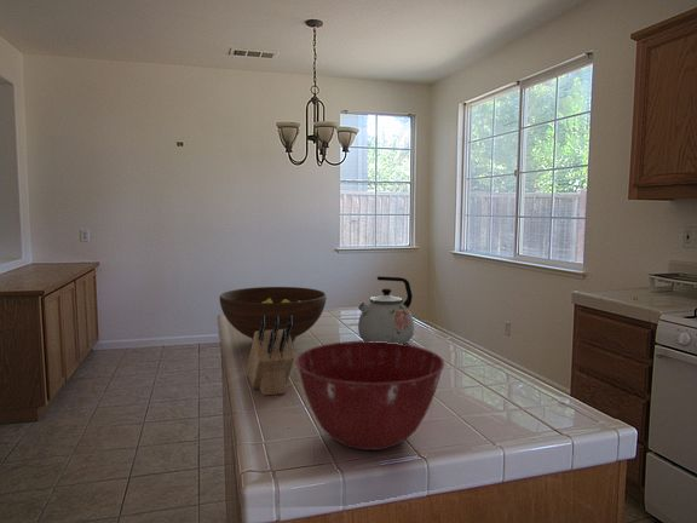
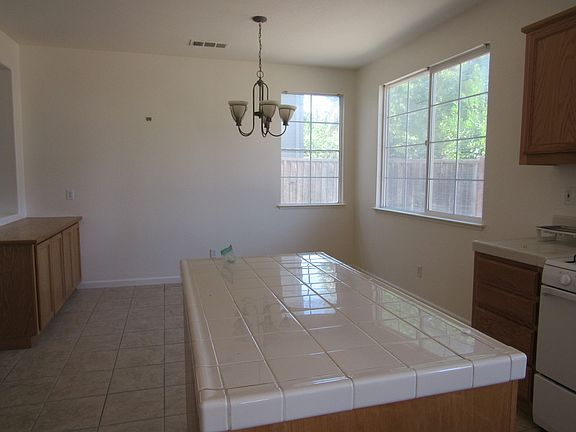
- knife block (270, 347)
- mixing bowl (368, 396)
- kettle (385, 309)
- fruit bowl (273, 317)
